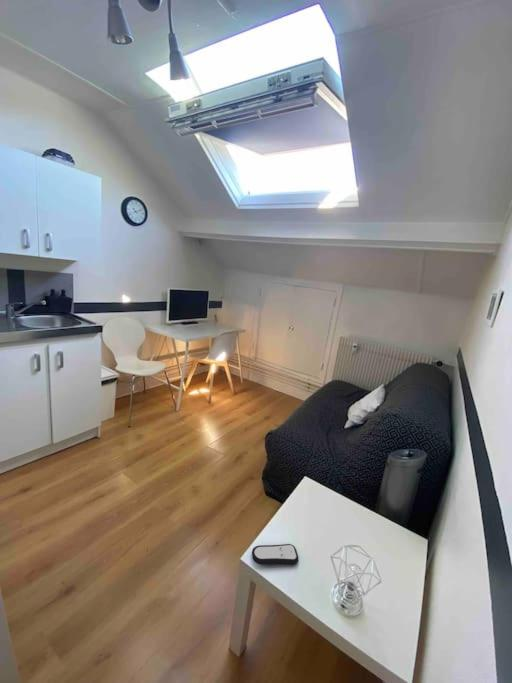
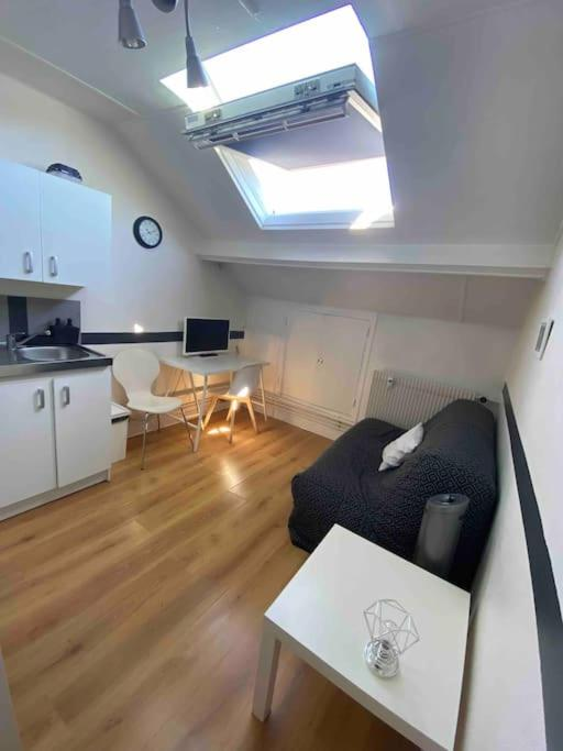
- remote control (275, 554)
